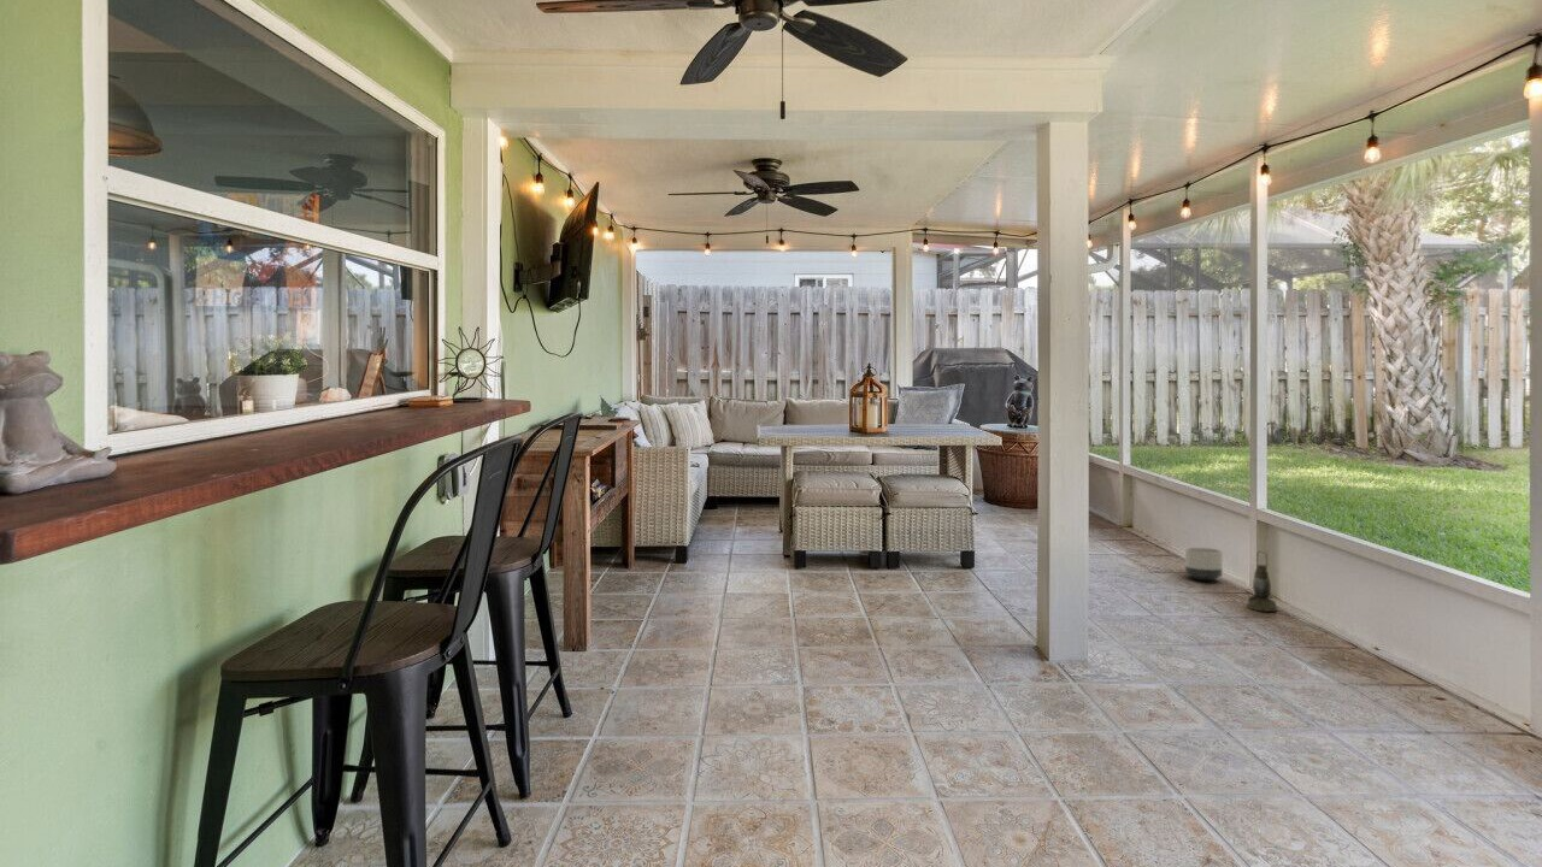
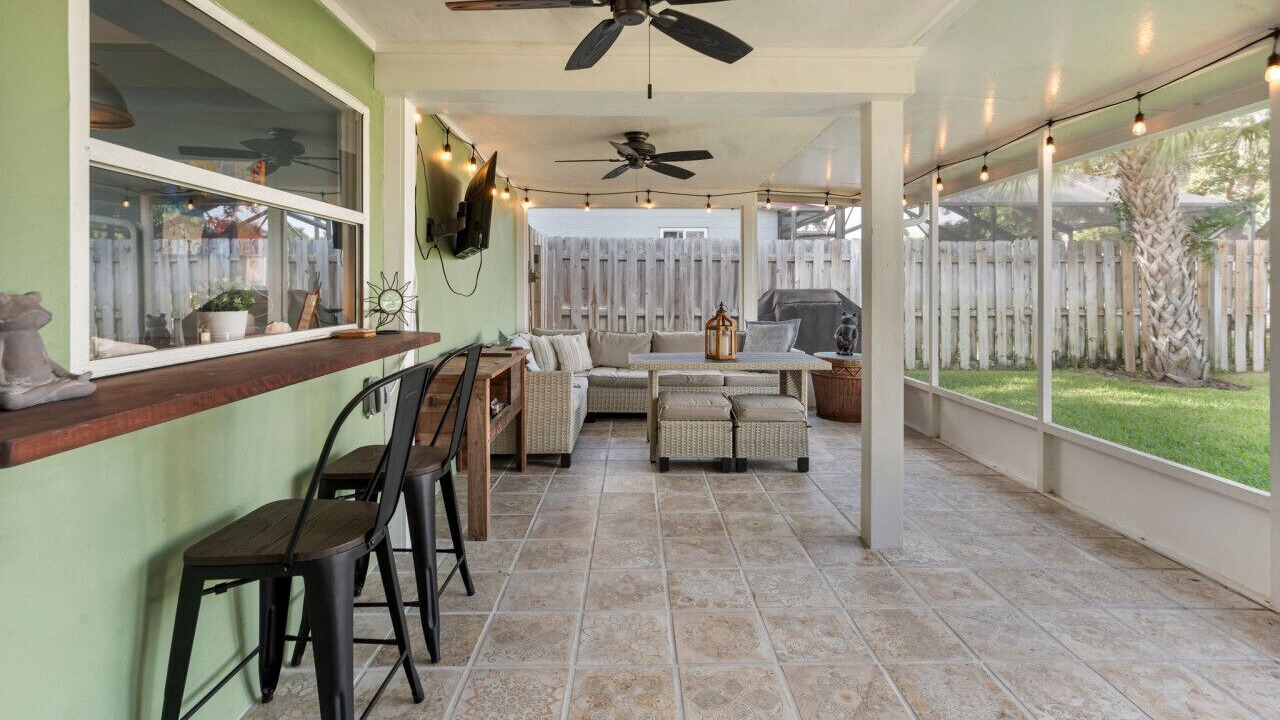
- lantern (1261, 579)
- planter (1203, 564)
